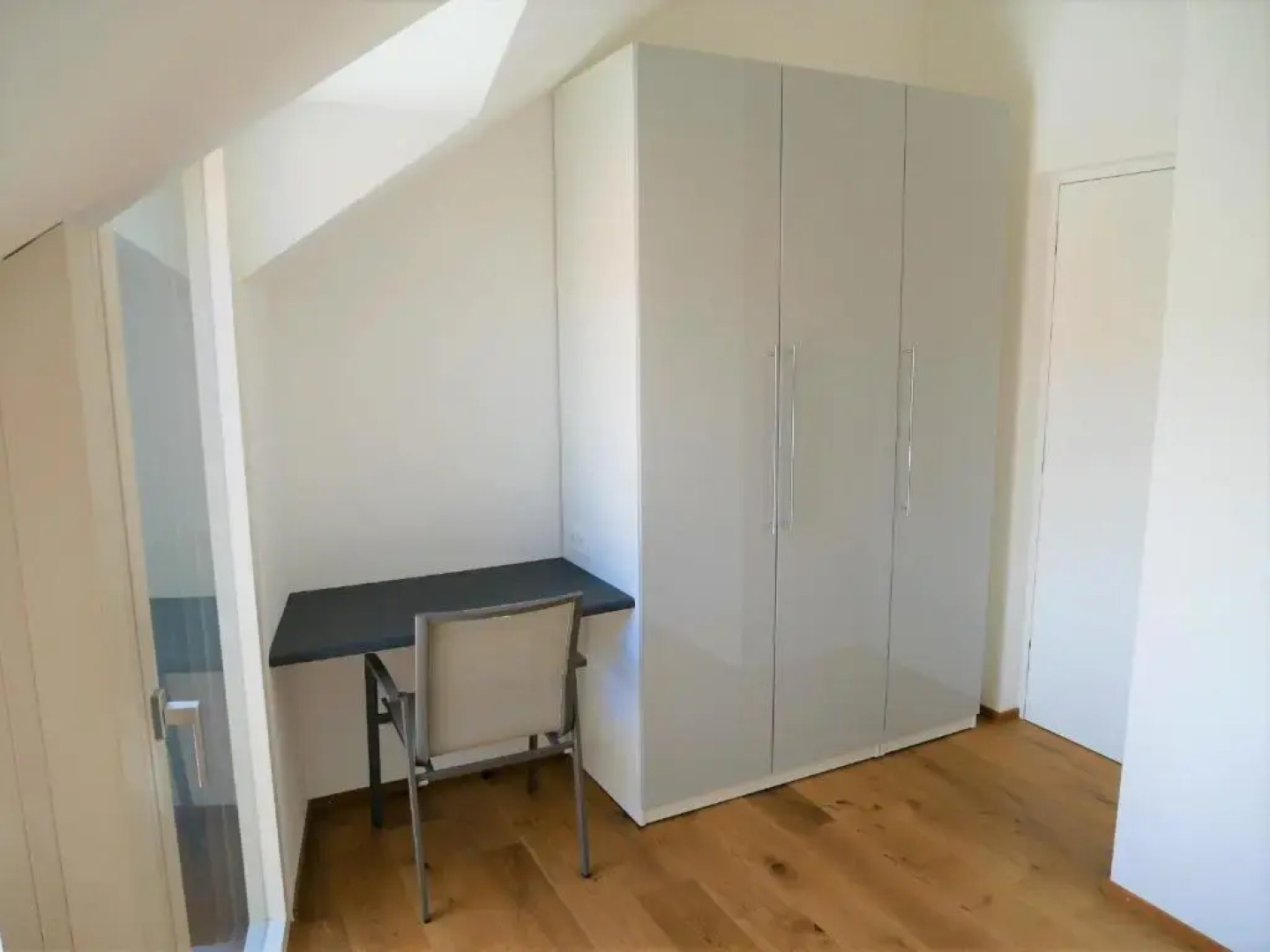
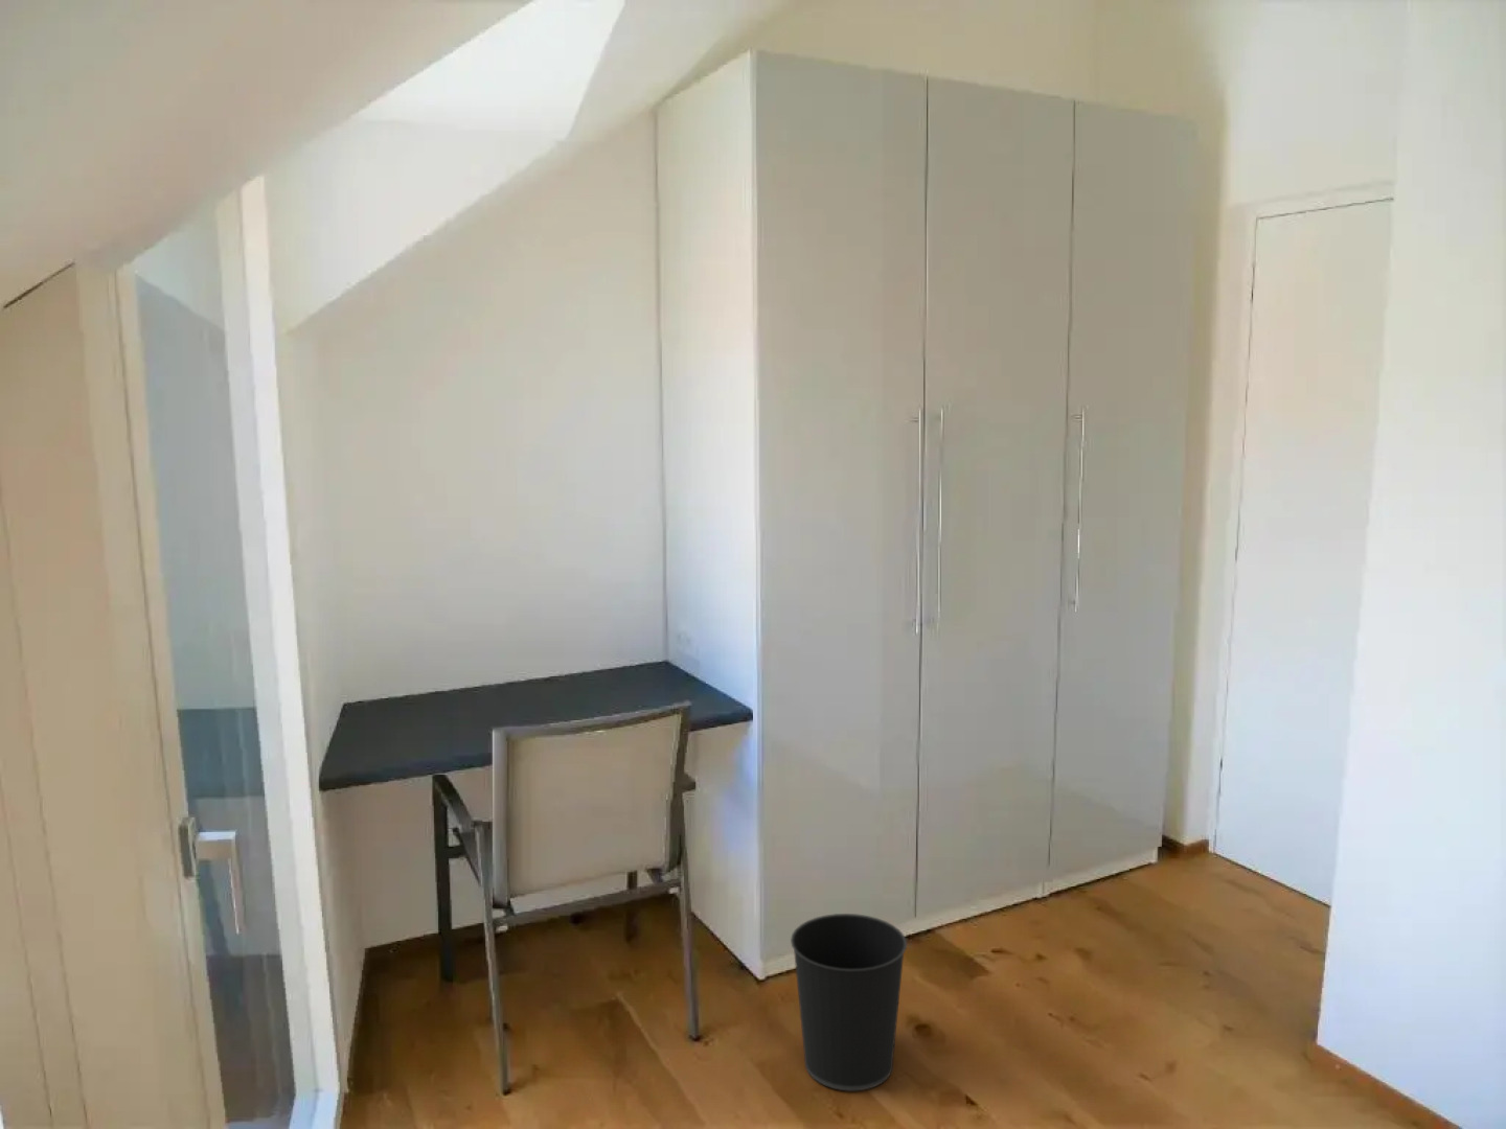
+ wastebasket (848, 1001)
